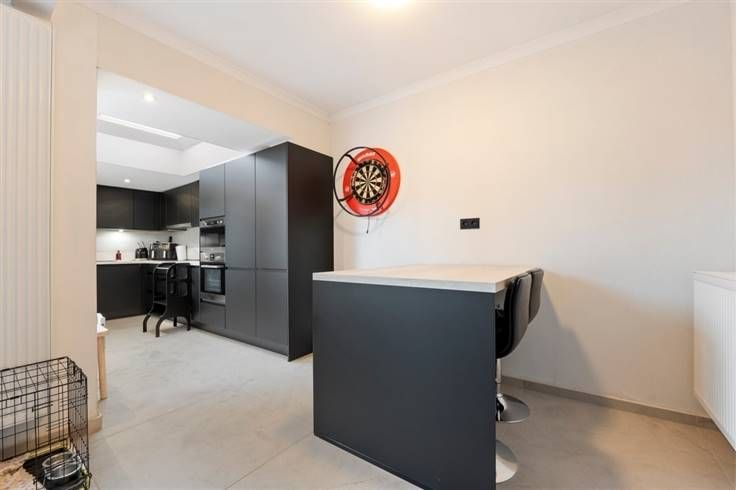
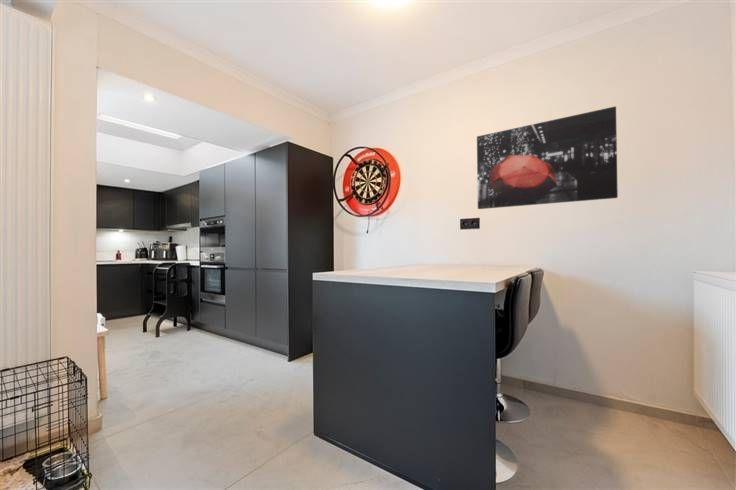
+ wall art (539, 163)
